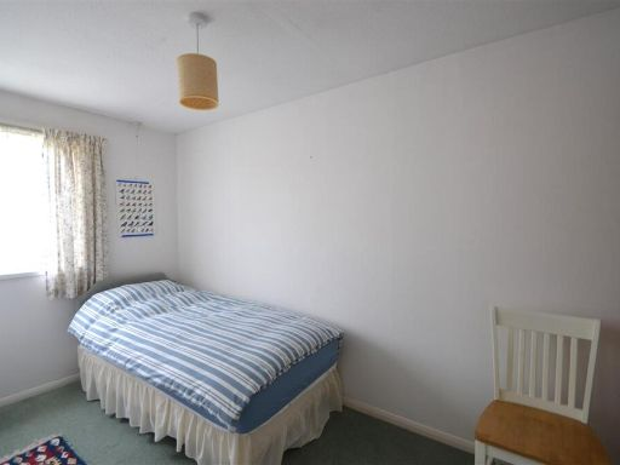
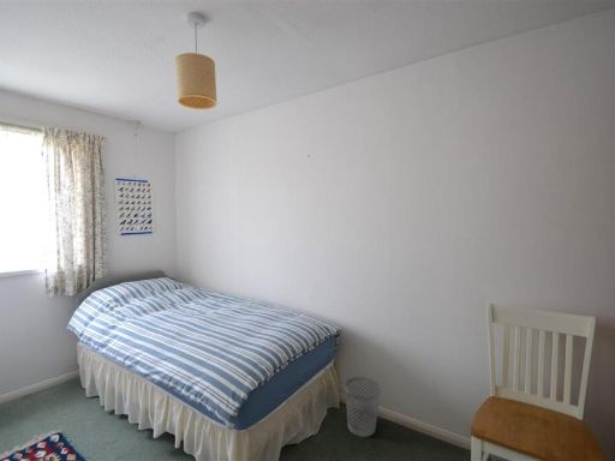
+ wastebasket (362, 406)
